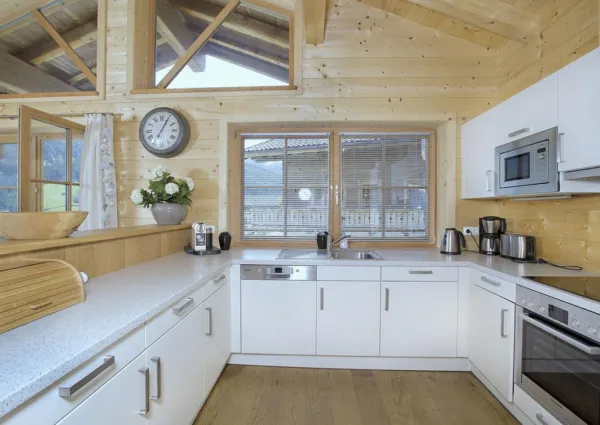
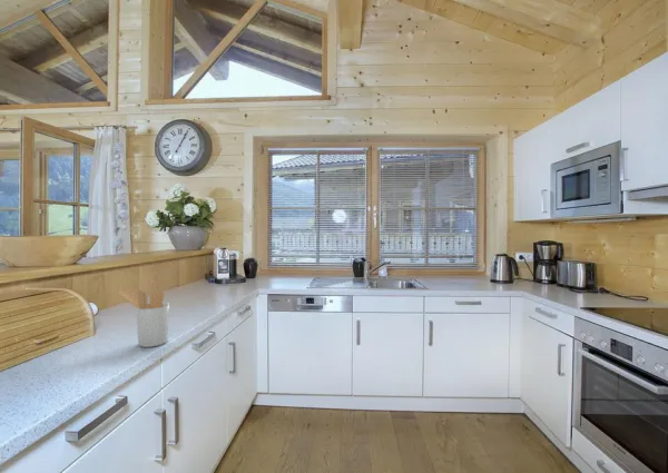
+ utensil holder (145, 315)
